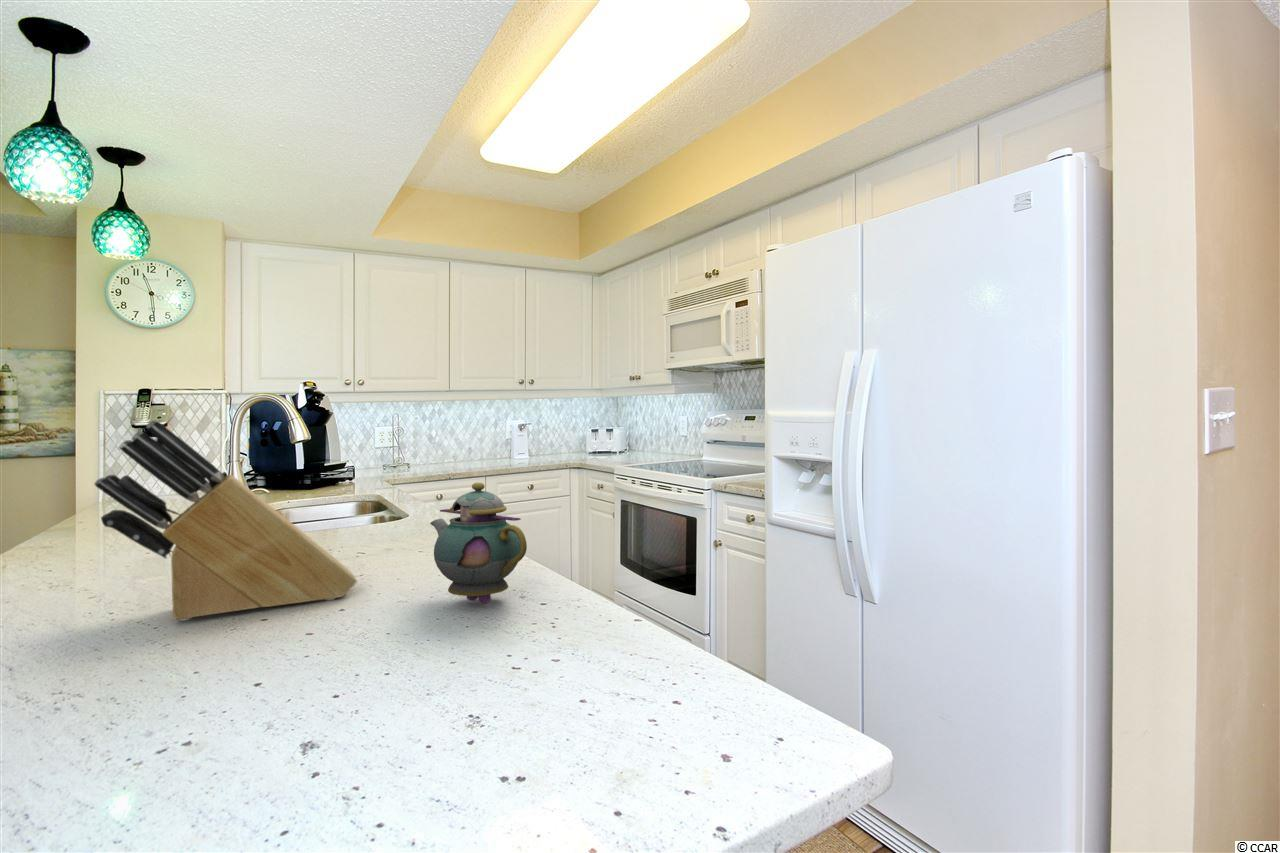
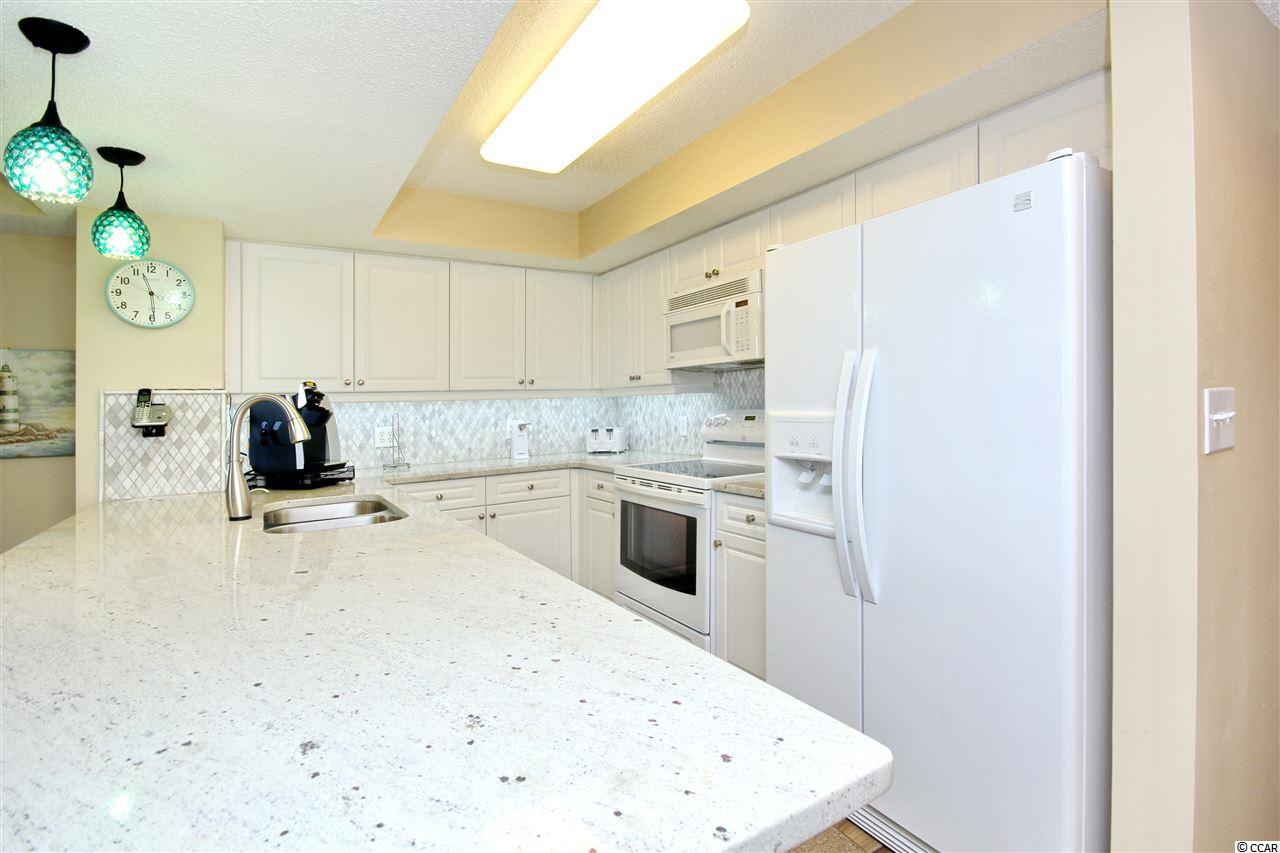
- teapot (476, 542)
- knife block (237, 513)
